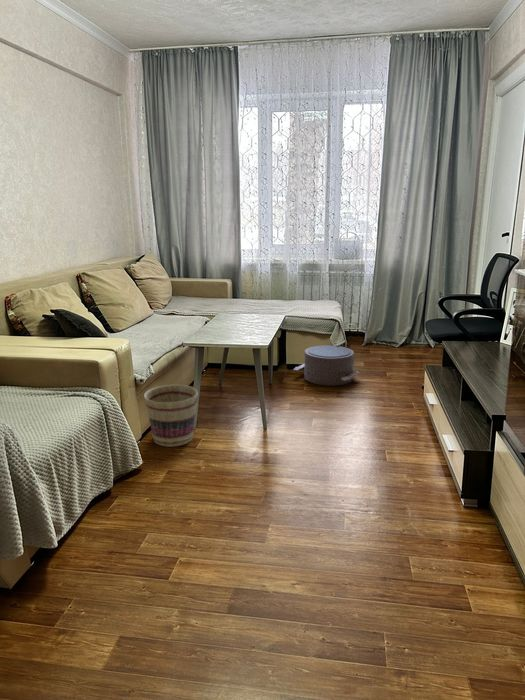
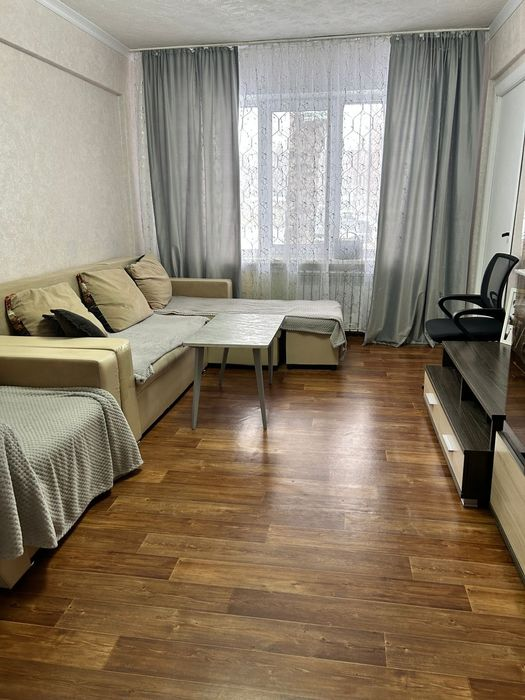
- pouf (326, 365)
- basket (172, 416)
